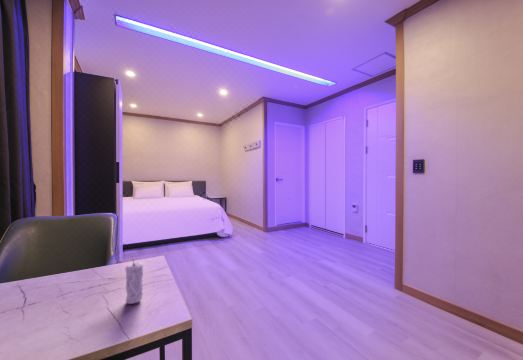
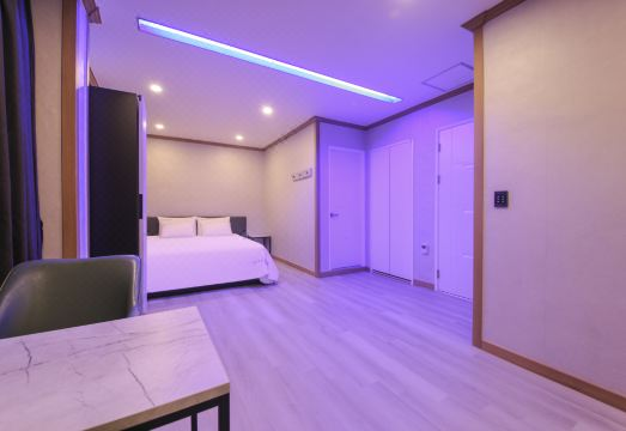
- candle (134, 278)
